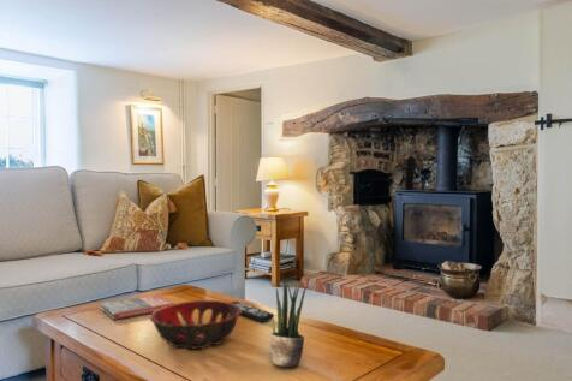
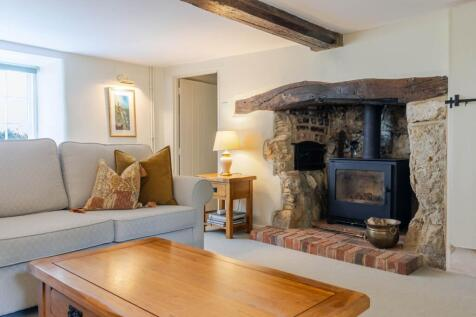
- book (137, 305)
- remote control (248, 310)
- decorative bowl (196, 325)
- potted plant (288, 321)
